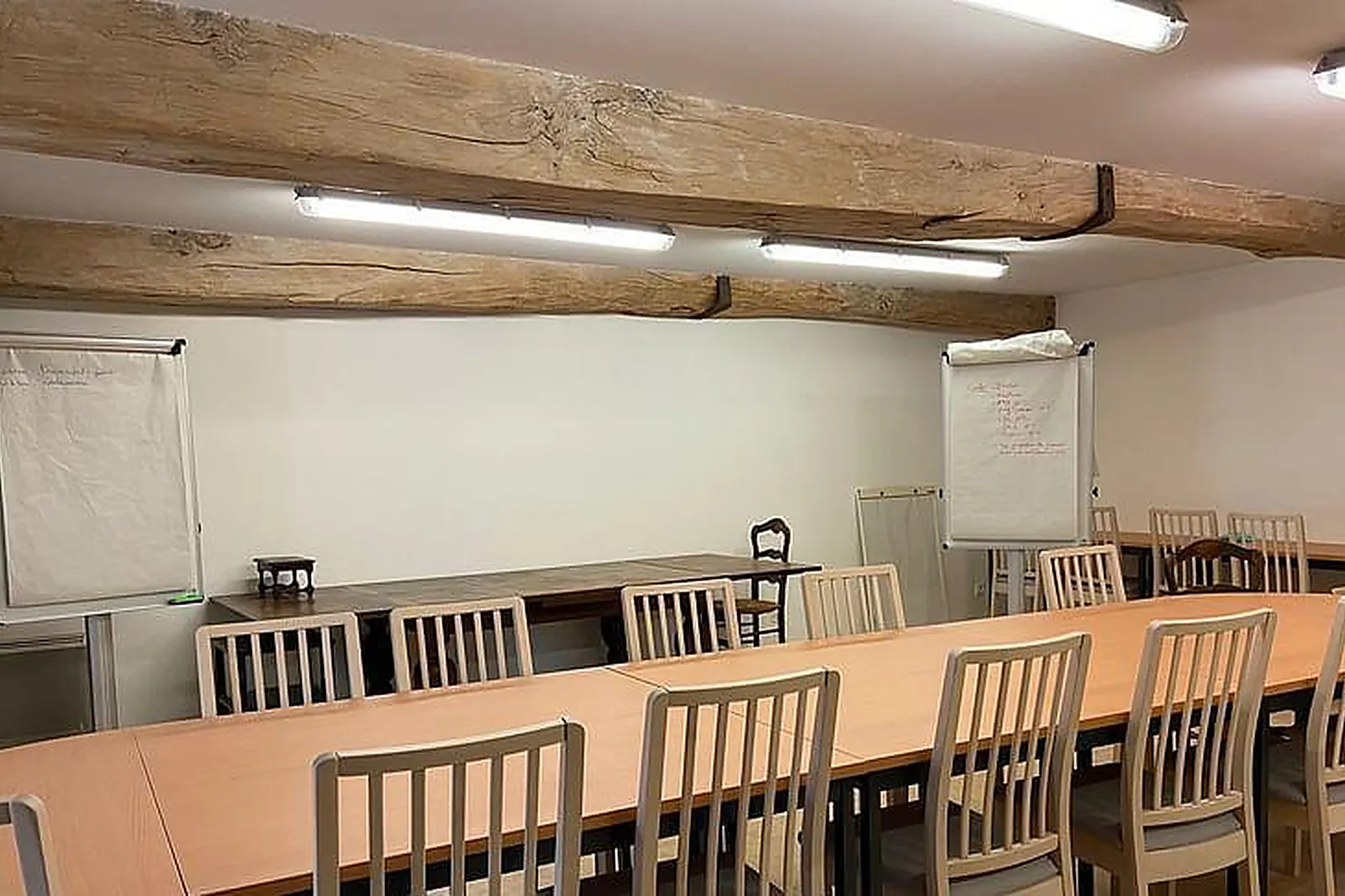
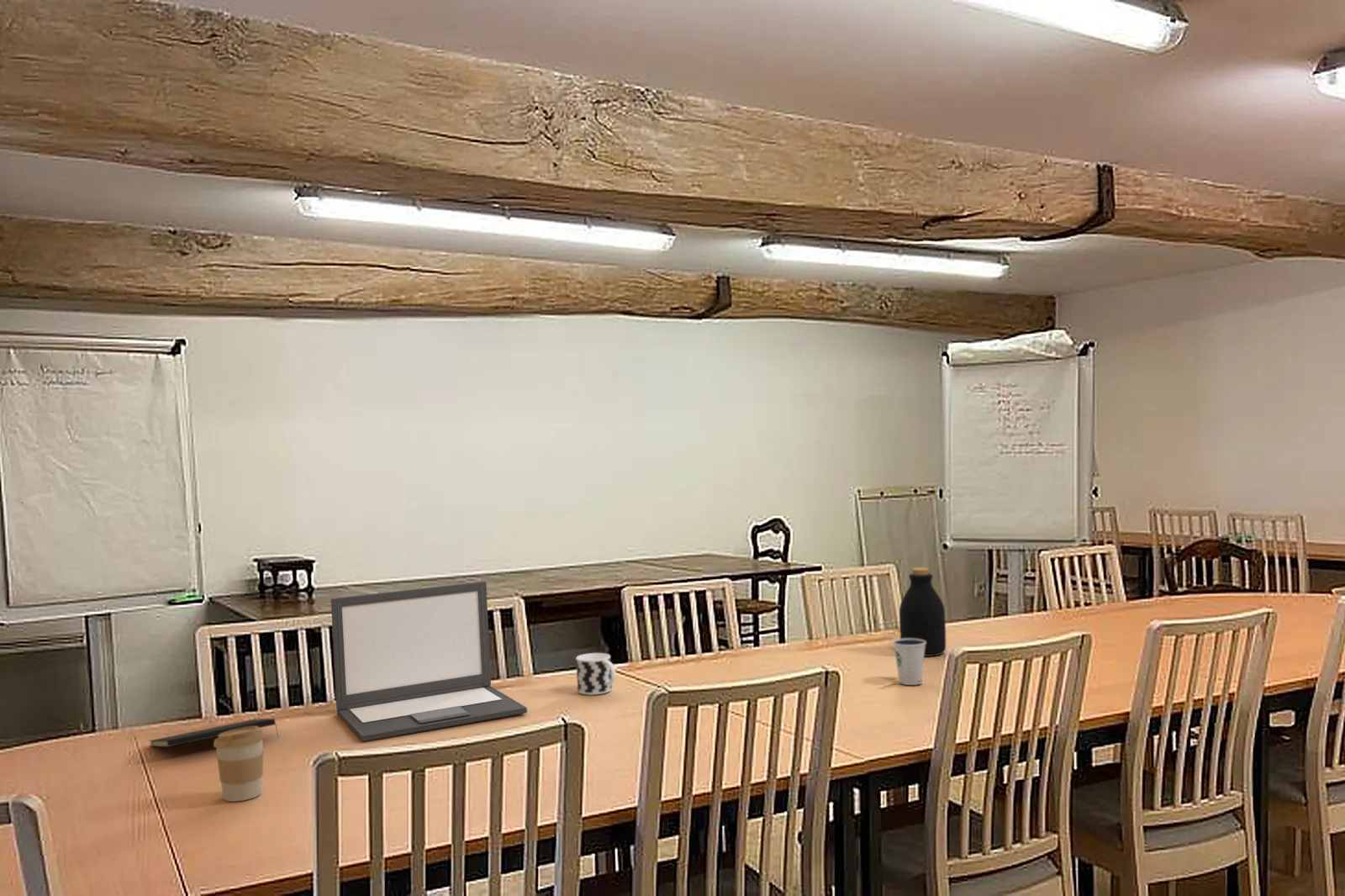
+ dixie cup (910, 661)
+ laptop (428, 655)
+ coffee cup (240, 762)
+ bottle (921, 610)
+ cup (598, 674)
+ notepad (212, 732)
